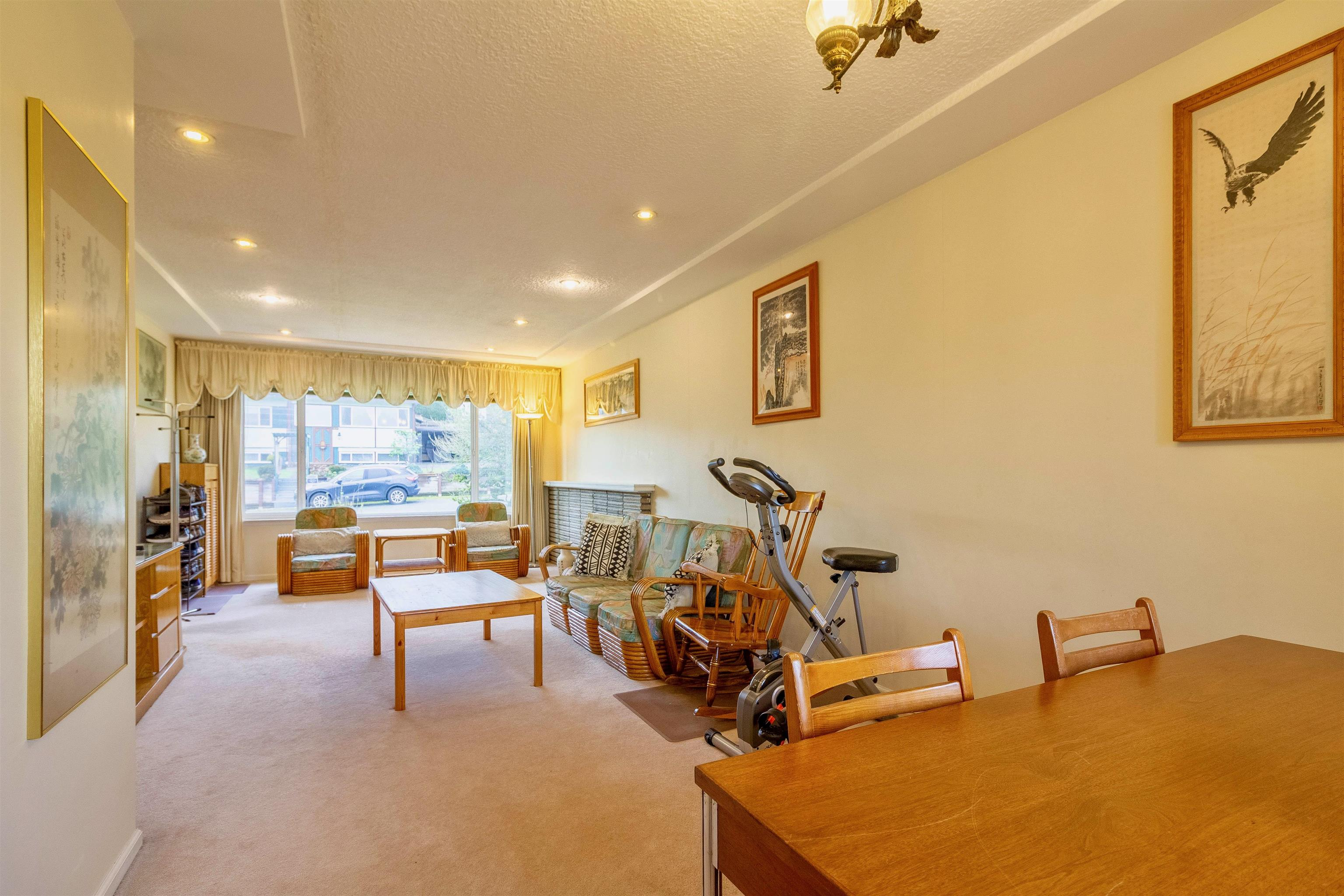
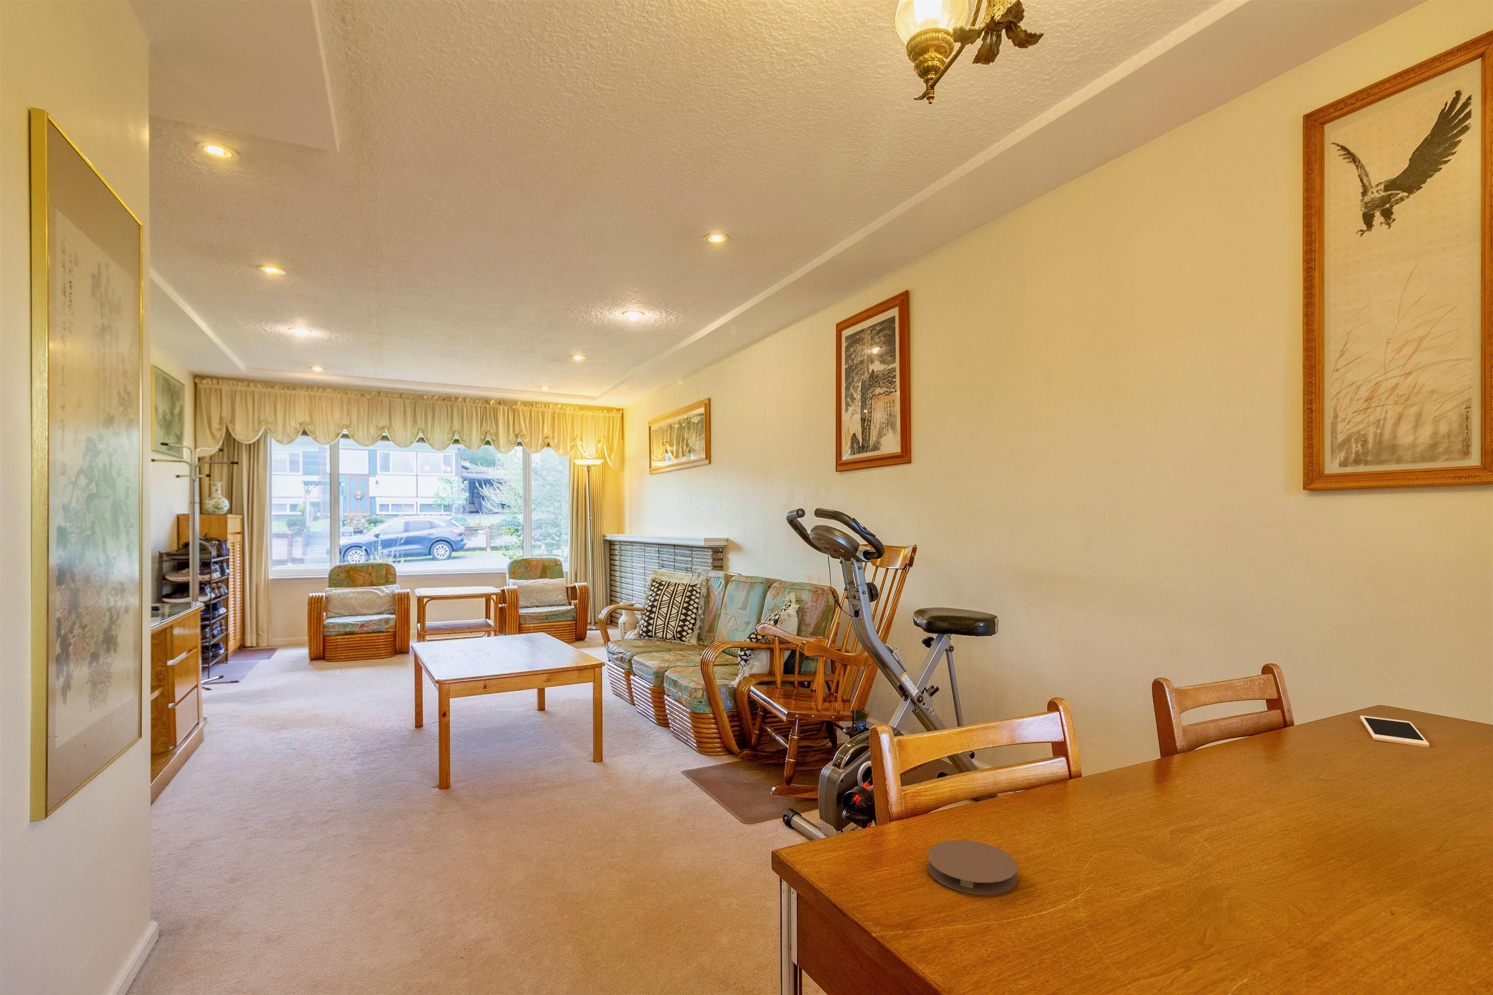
+ cell phone (1392, 731)
+ coaster (972, 866)
